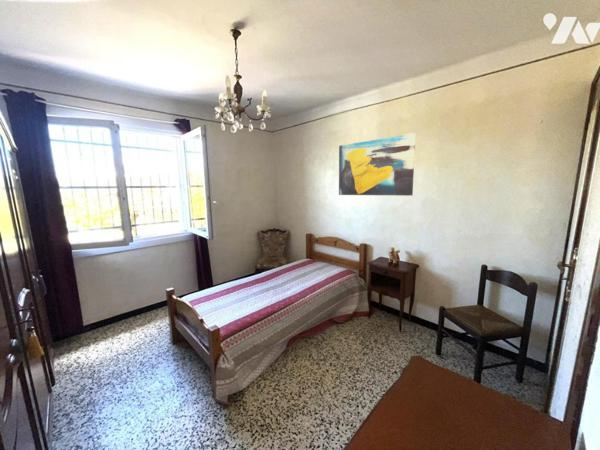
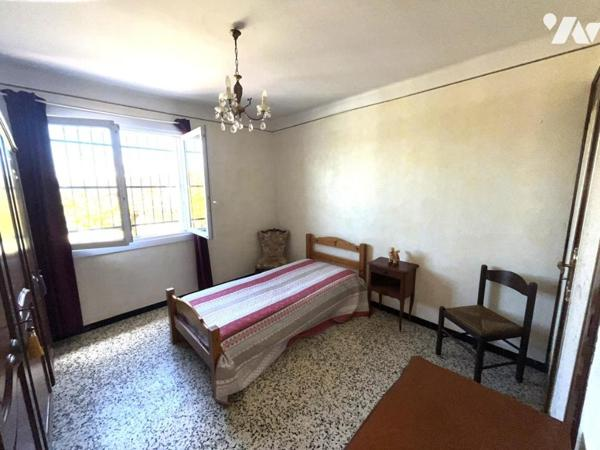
- wall art (372, 168)
